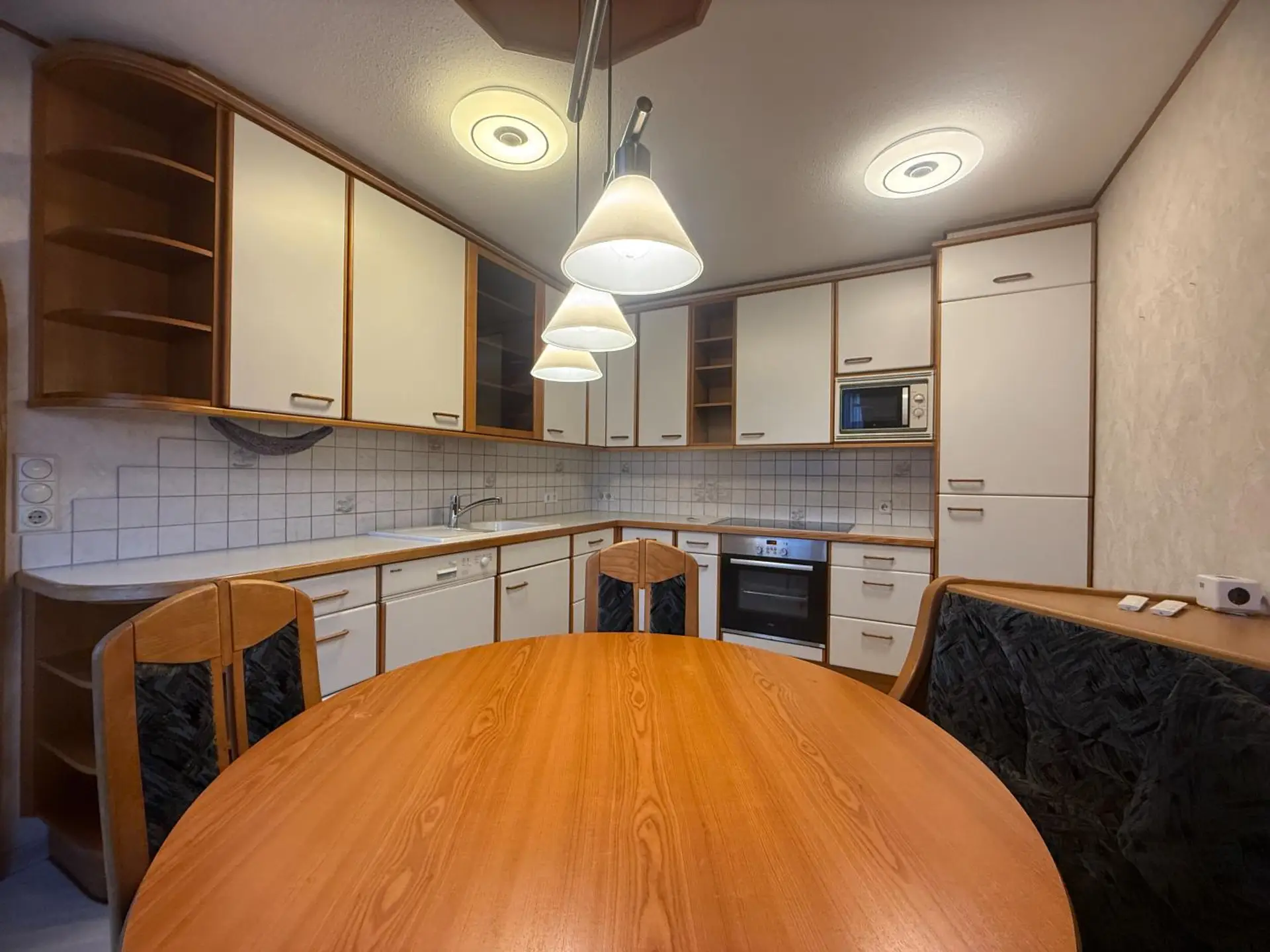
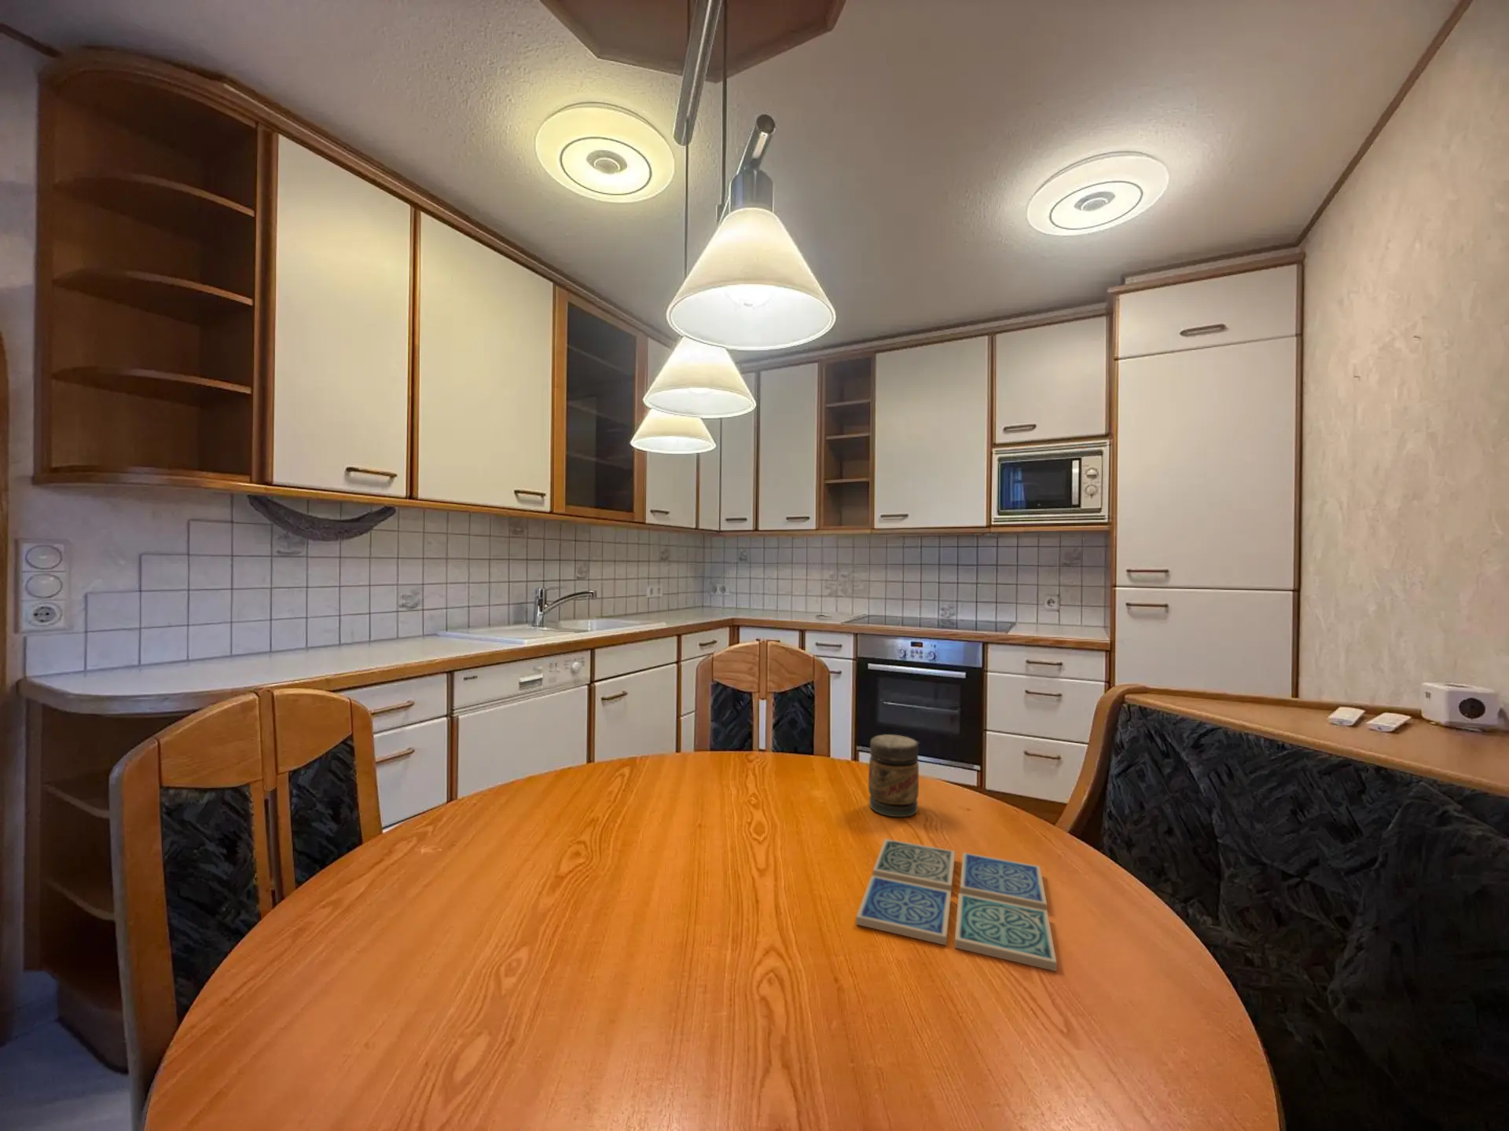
+ drink coaster (958, 895)
+ jar (894, 773)
